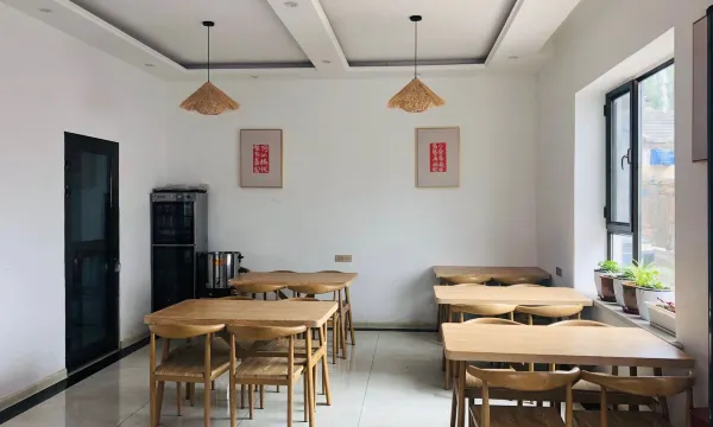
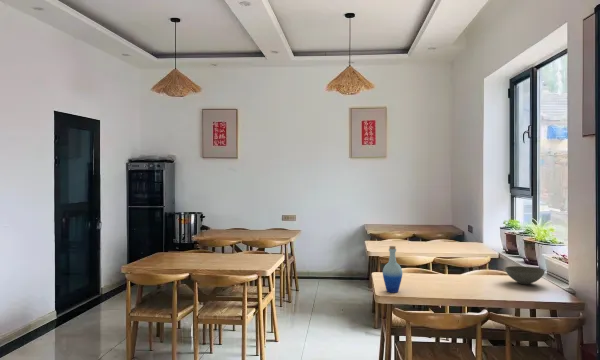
+ bottle (392, 268)
+ bowl (524, 276)
